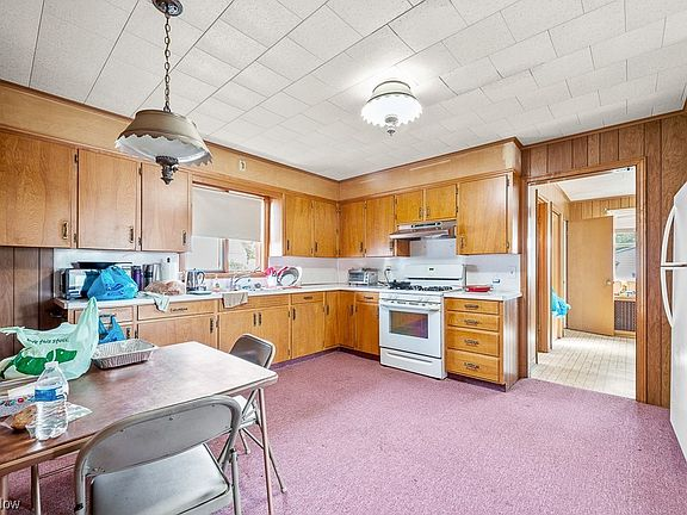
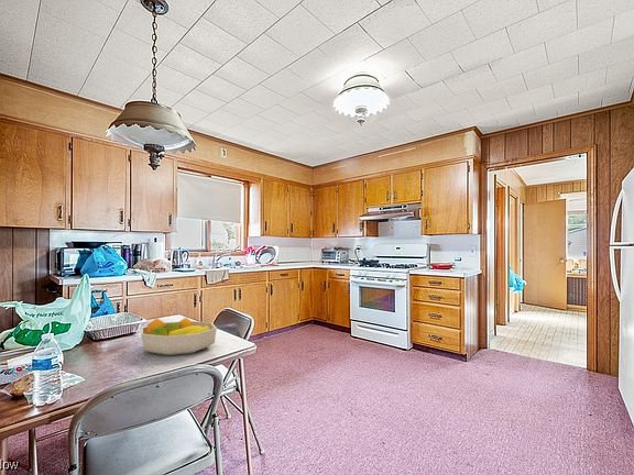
+ fruit bowl (178, 333)
